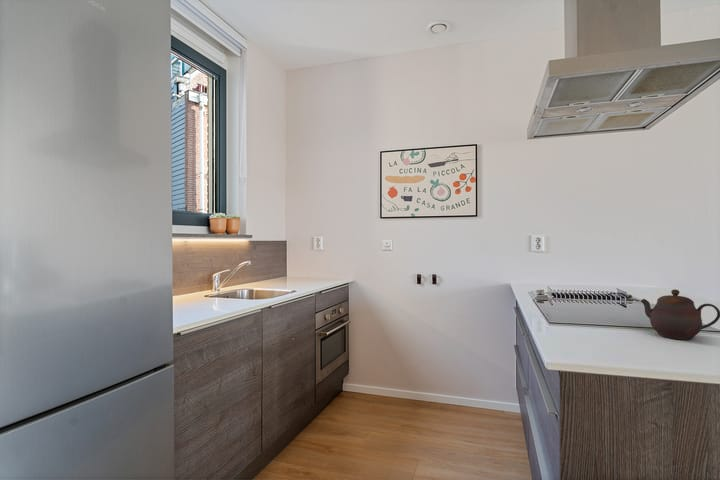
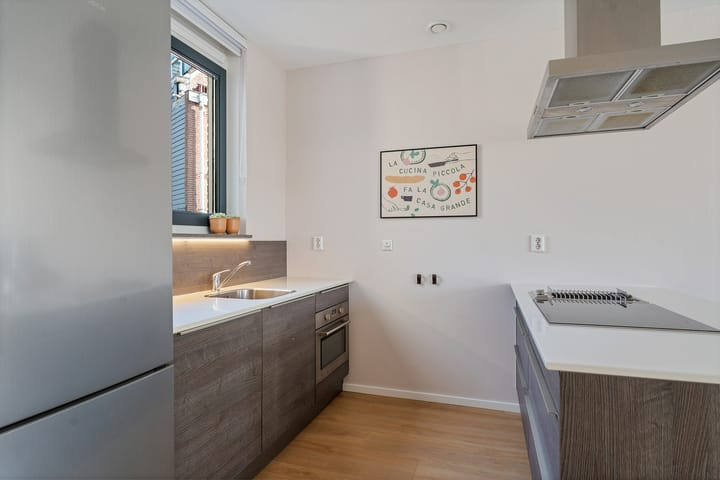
- teapot (678, 313)
